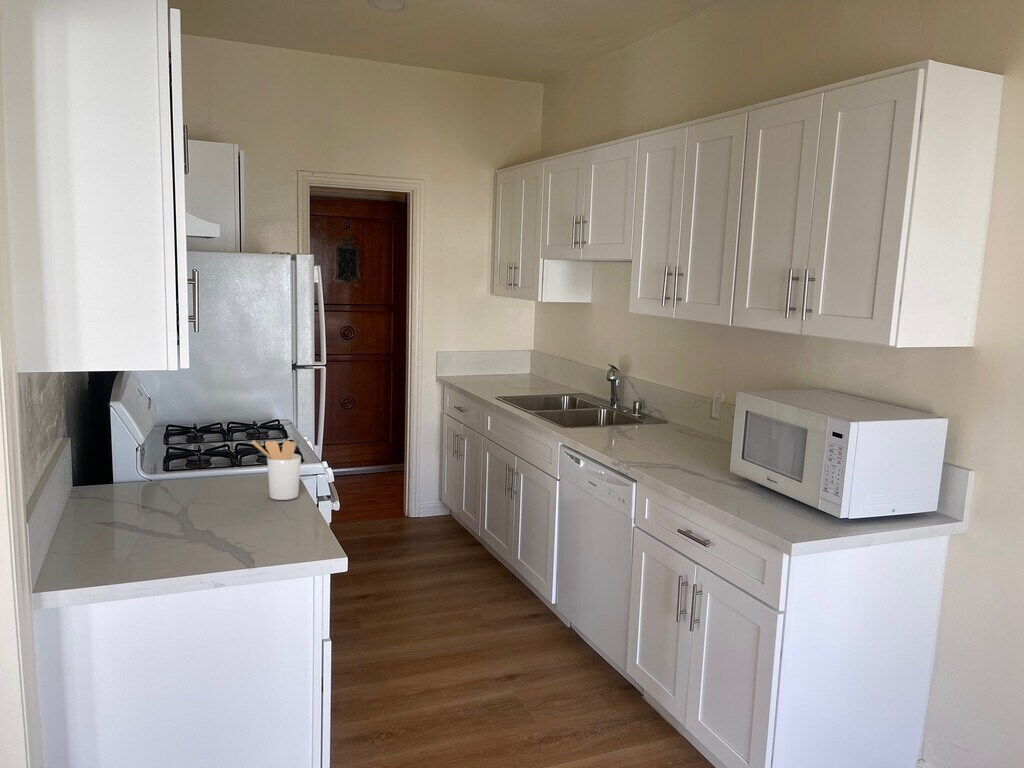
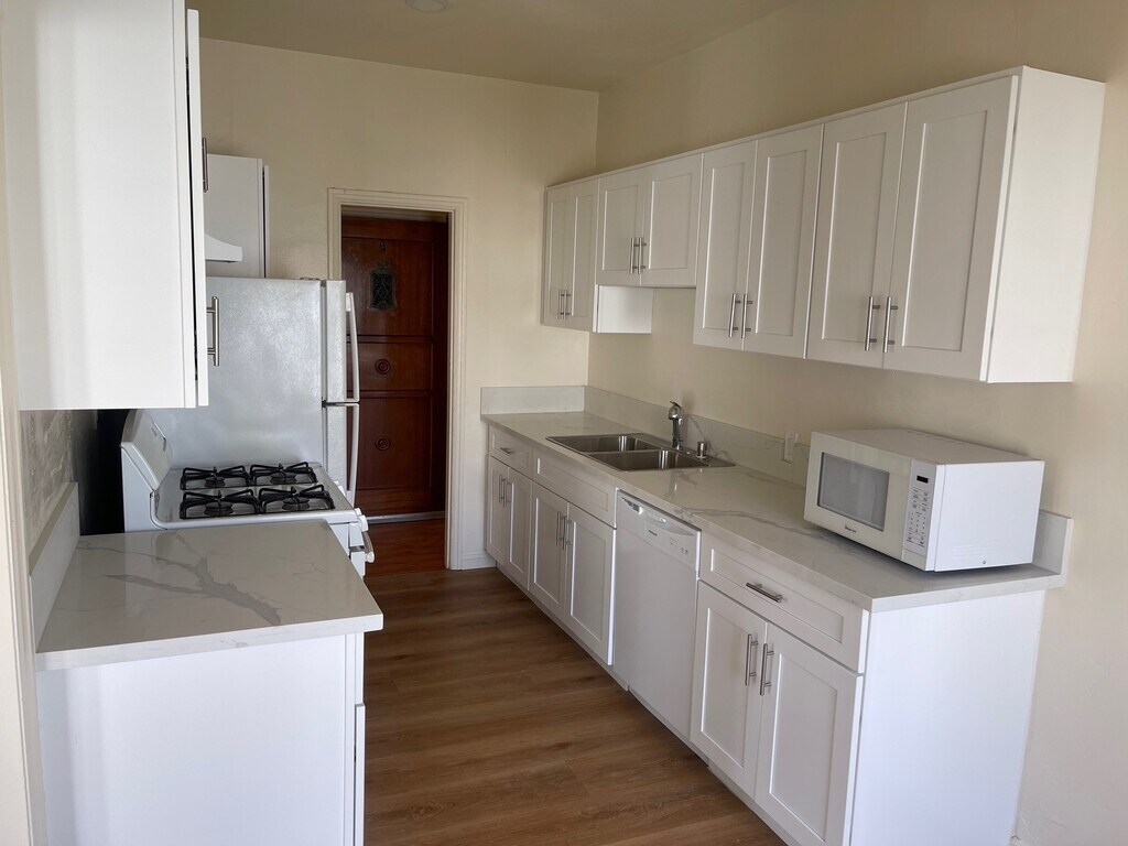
- utensil holder (275, 467)
